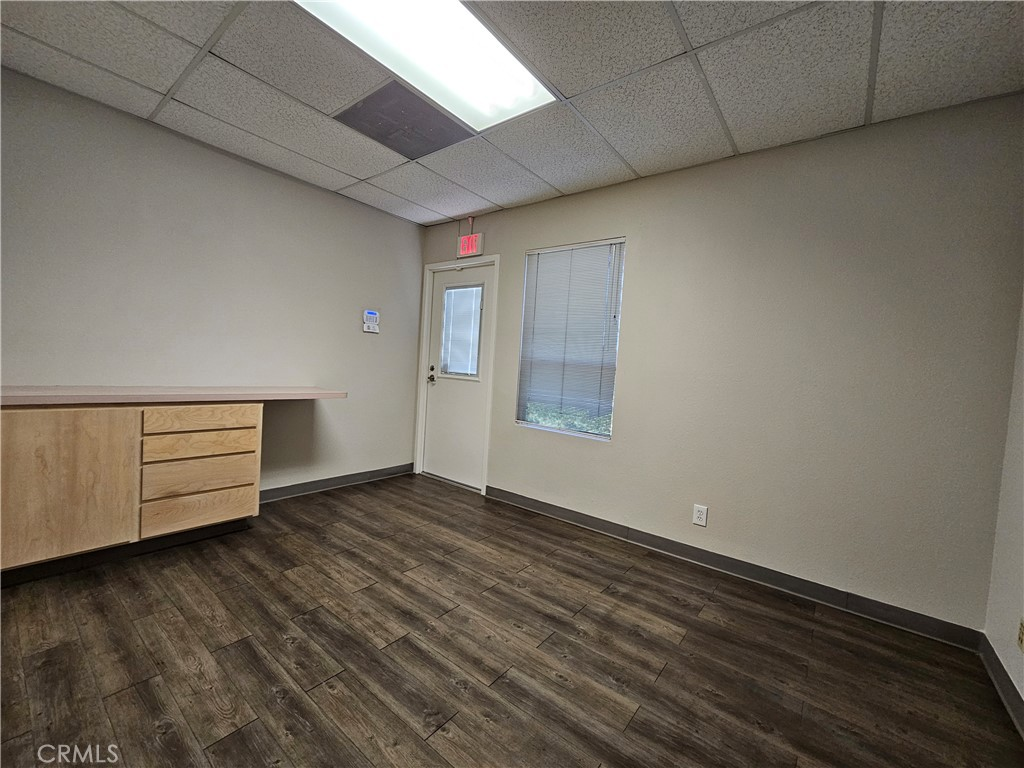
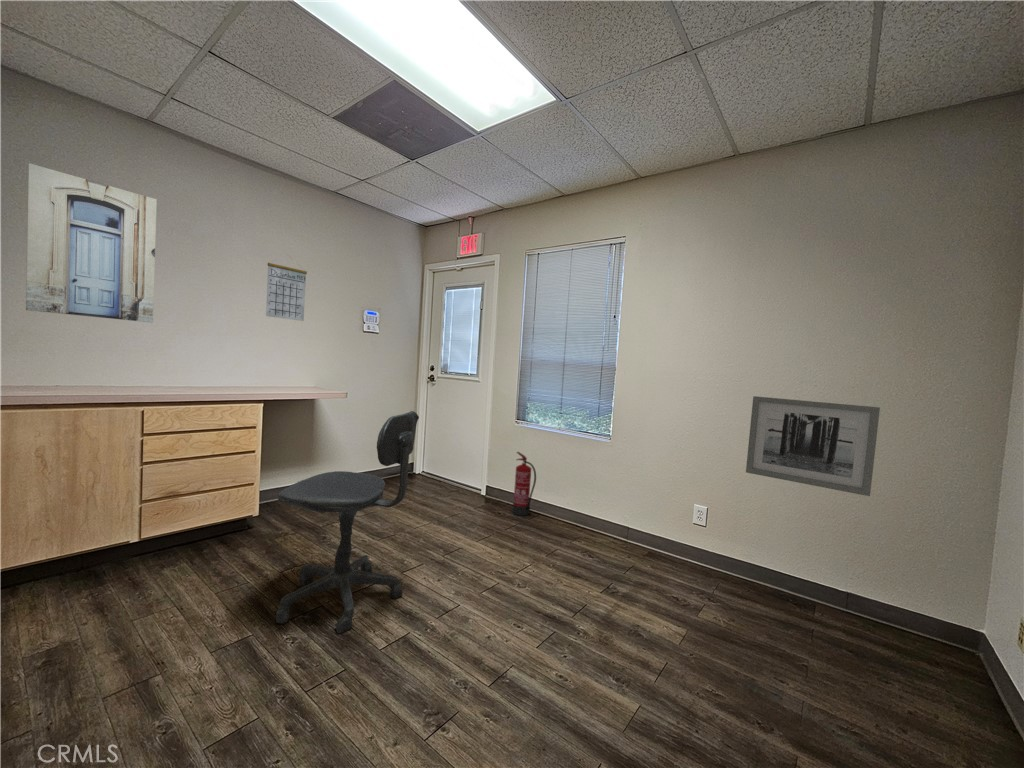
+ office chair (349, 503)
+ calendar (287, 286)
+ fire extinguisher (524, 484)
+ wall art (807, 442)
+ wall art (96, 250)
